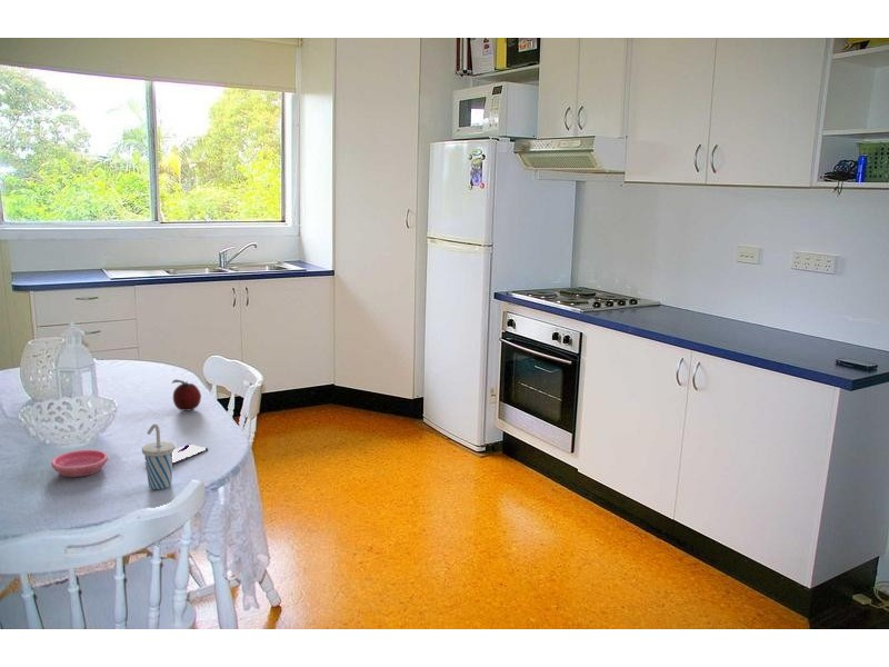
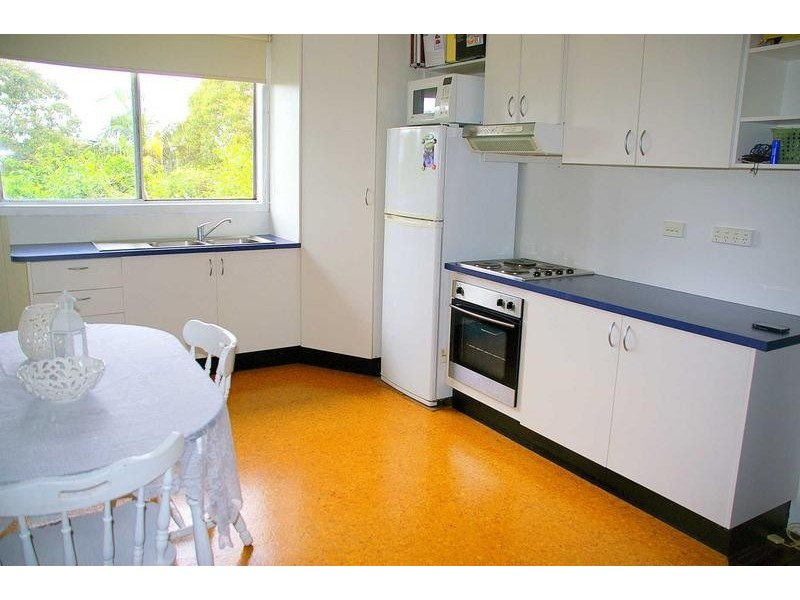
- smartphone (177, 455)
- cup (158, 455)
- fruit (184, 394)
- saucer (80, 464)
